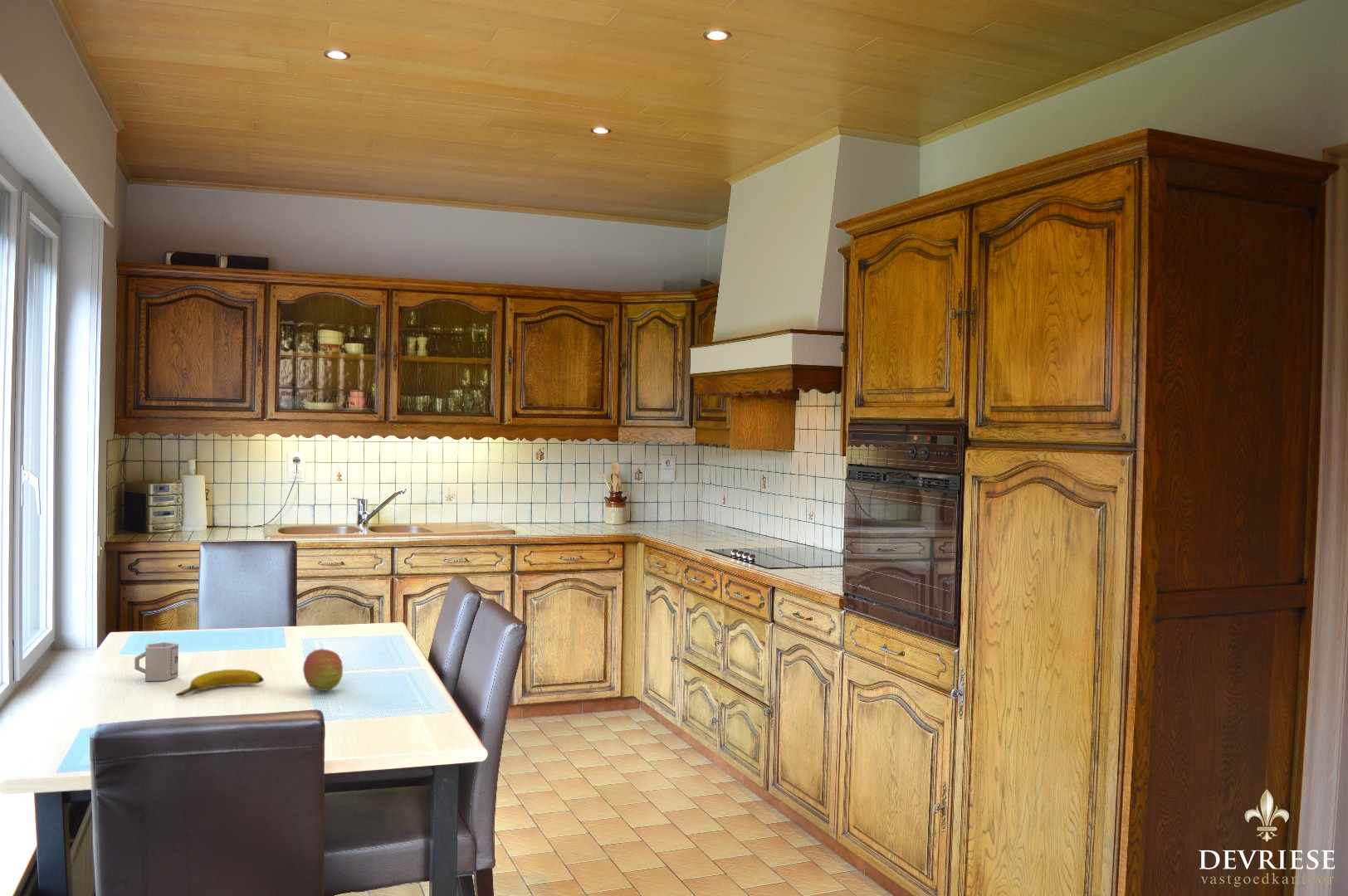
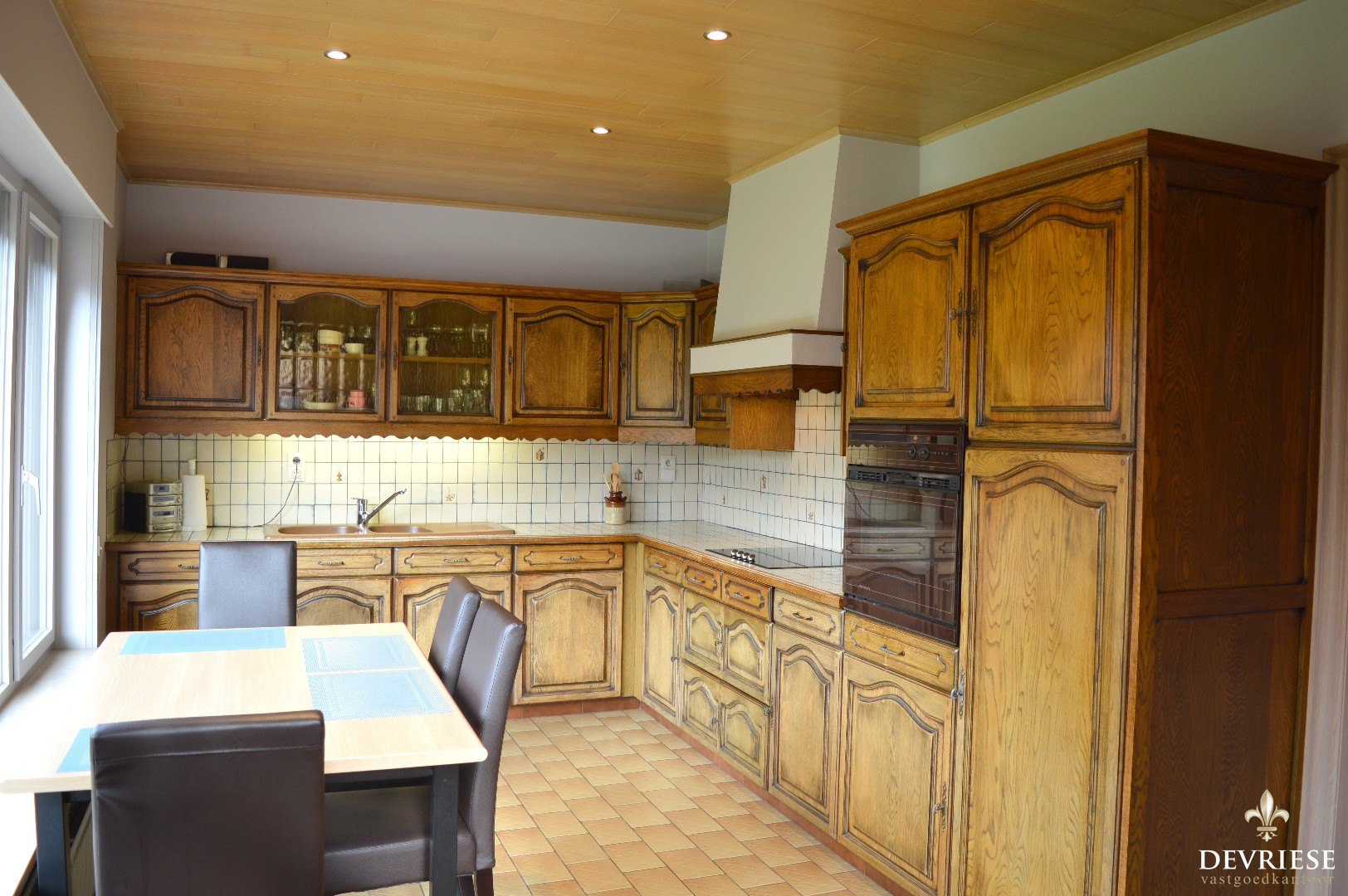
- cup (156, 661)
- banana (218, 680)
- fruit (323, 670)
